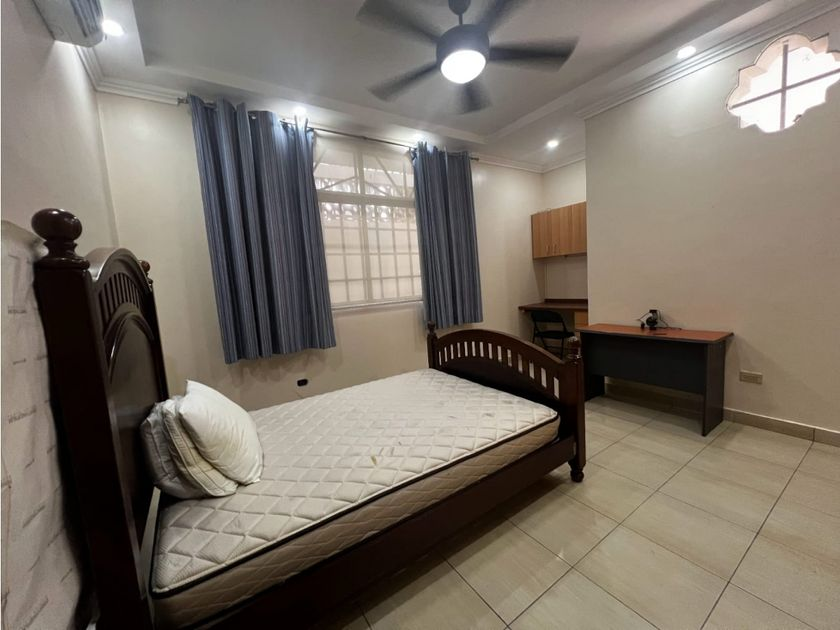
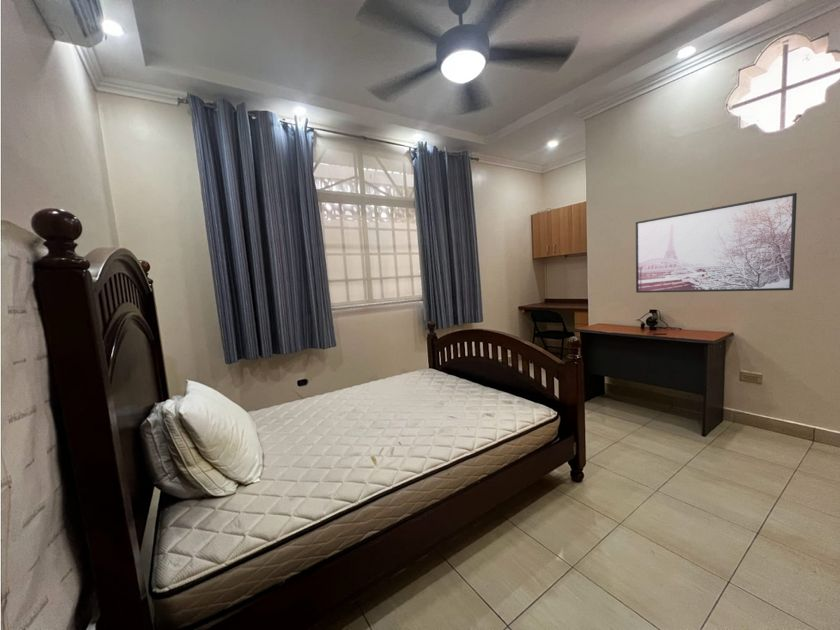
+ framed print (702, 251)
